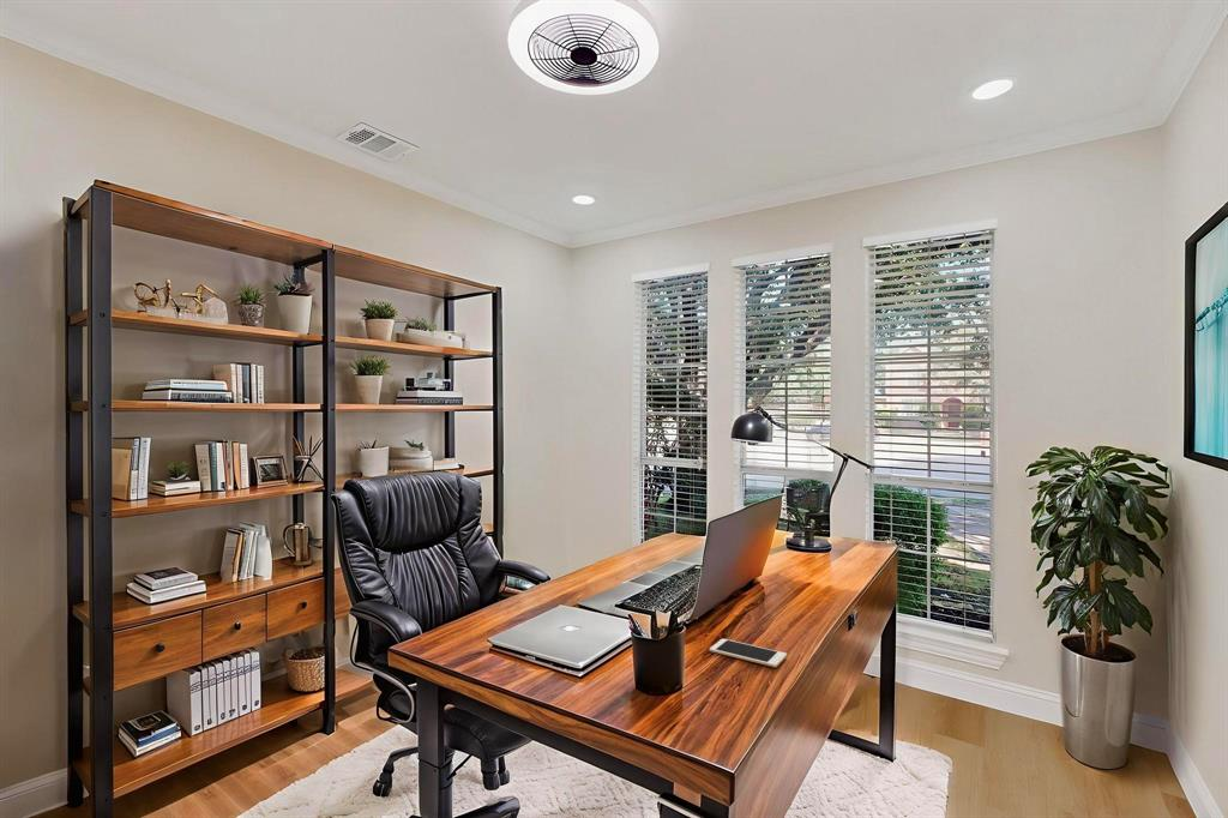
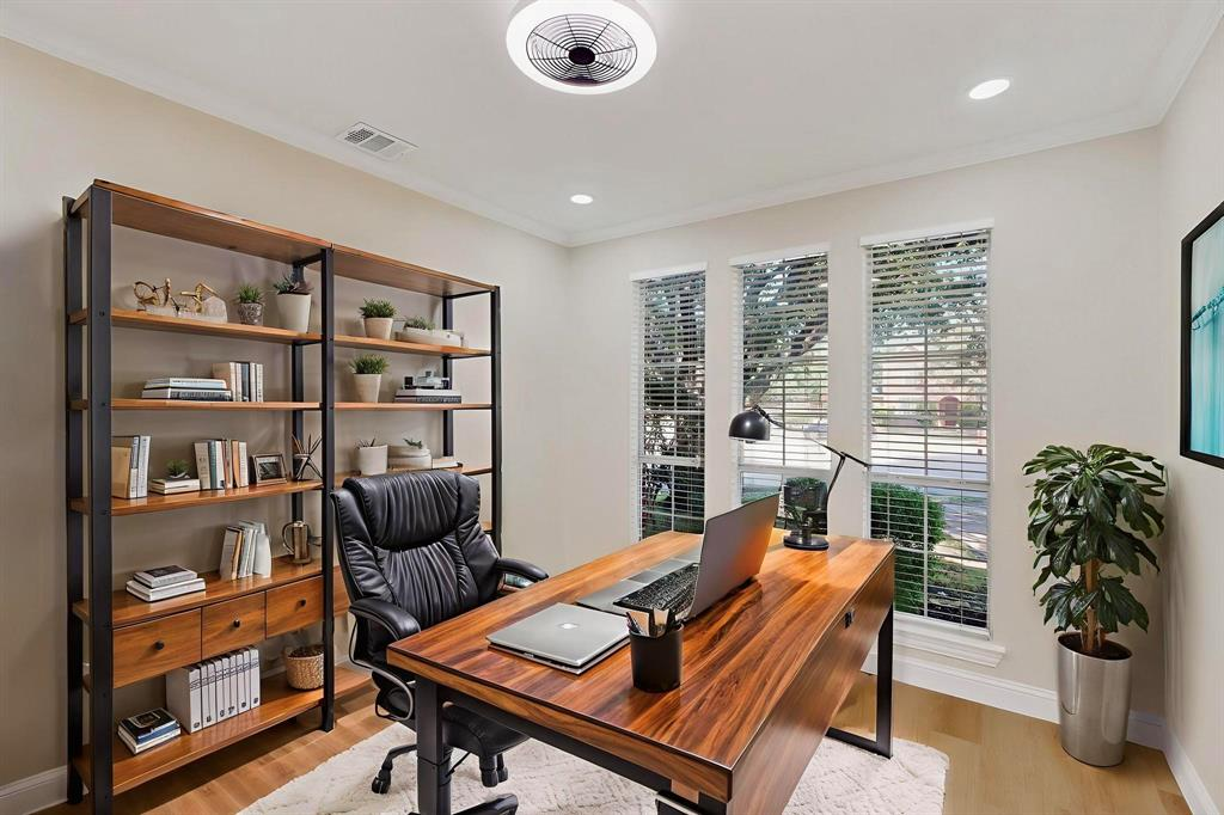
- cell phone (747, 651)
